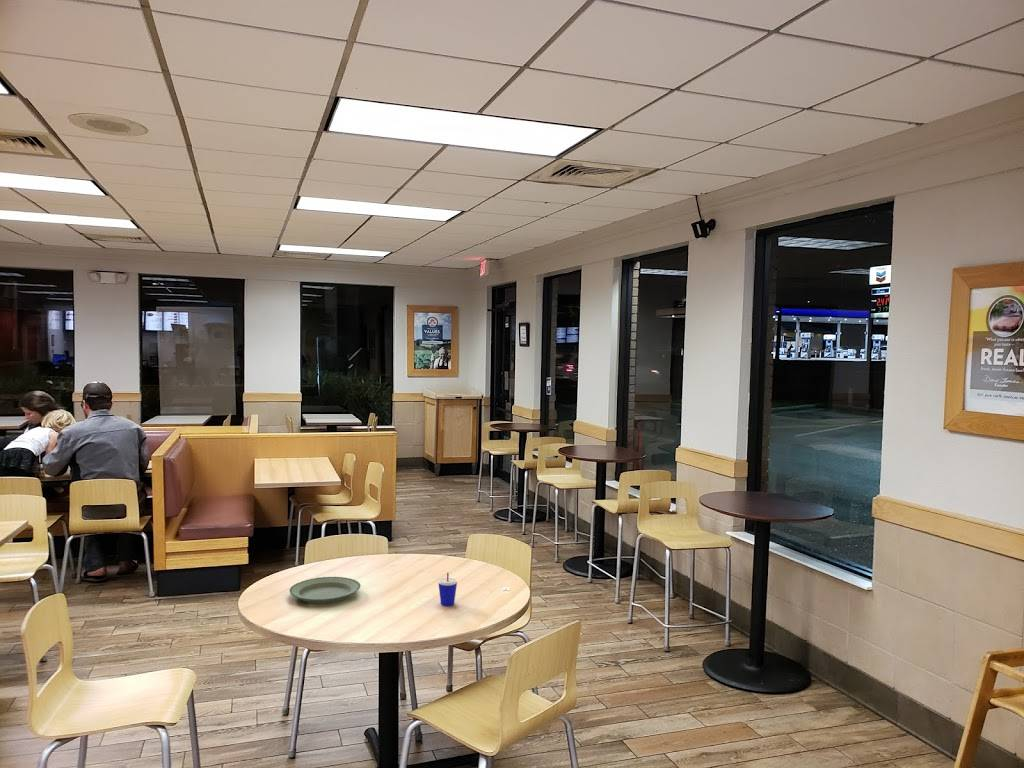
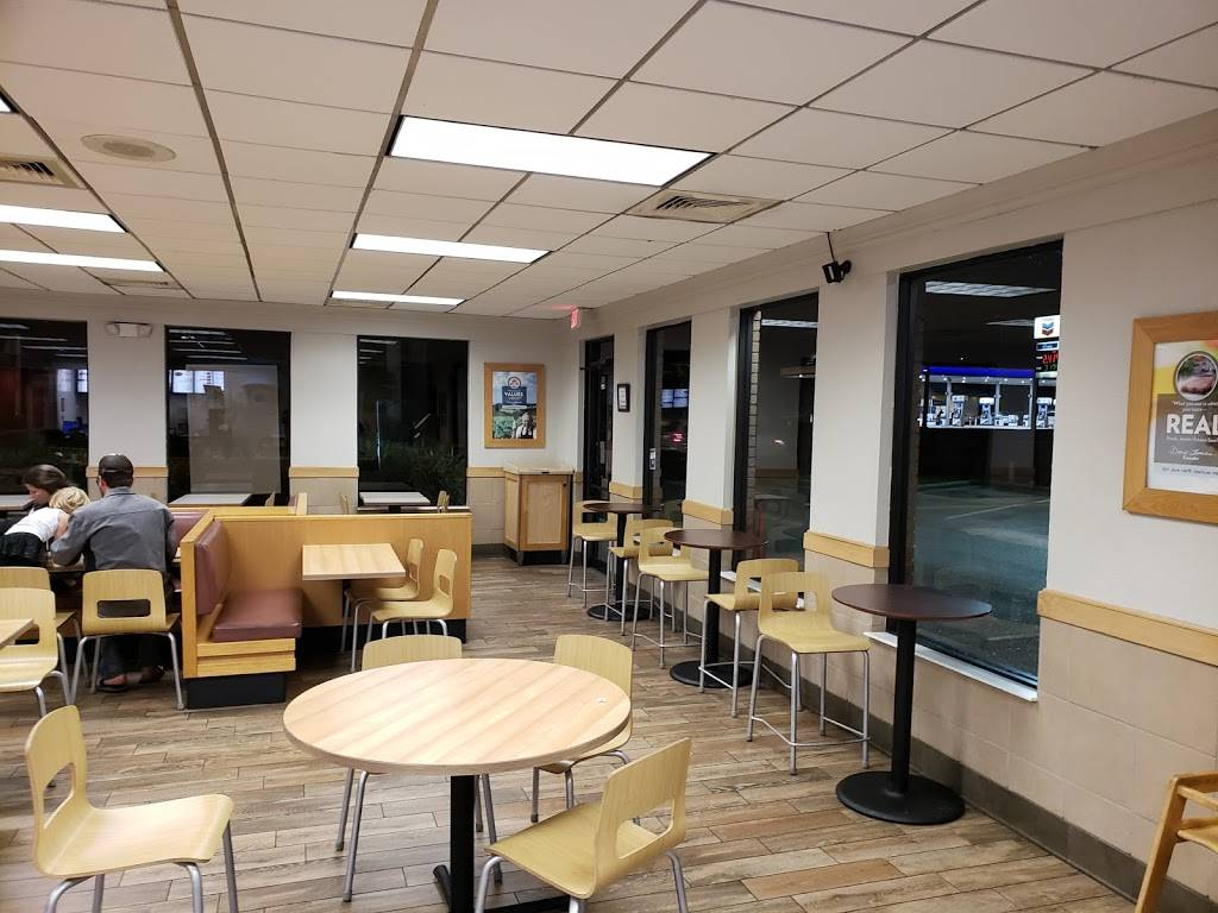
- plate (325, 591)
- beverage cup (447, 588)
